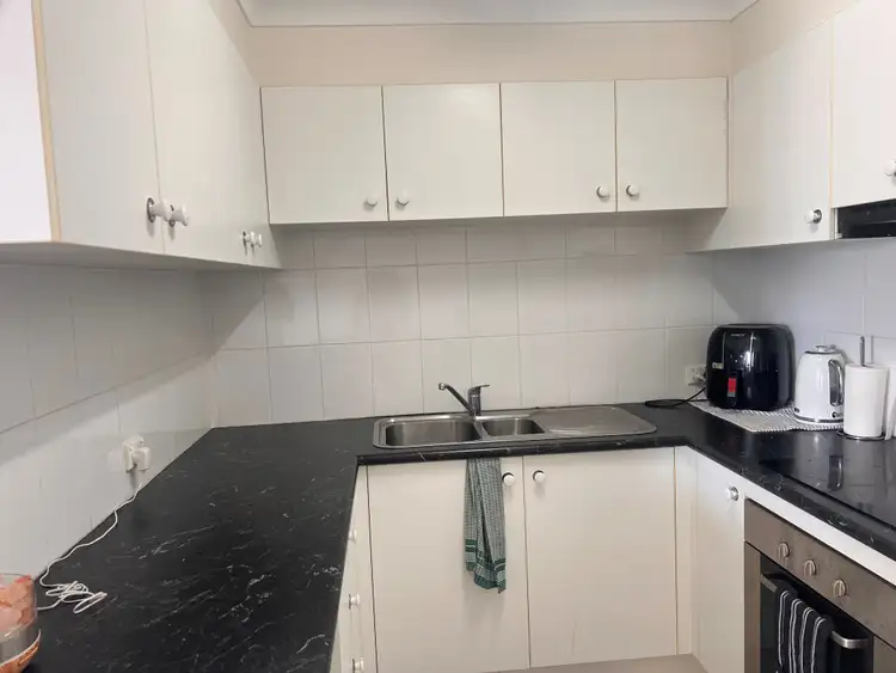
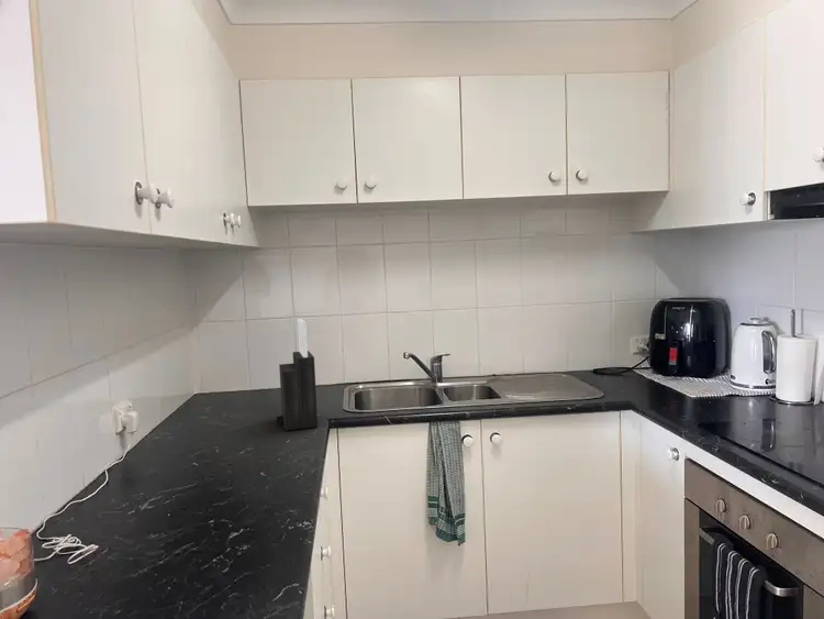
+ knife block (292, 372)
